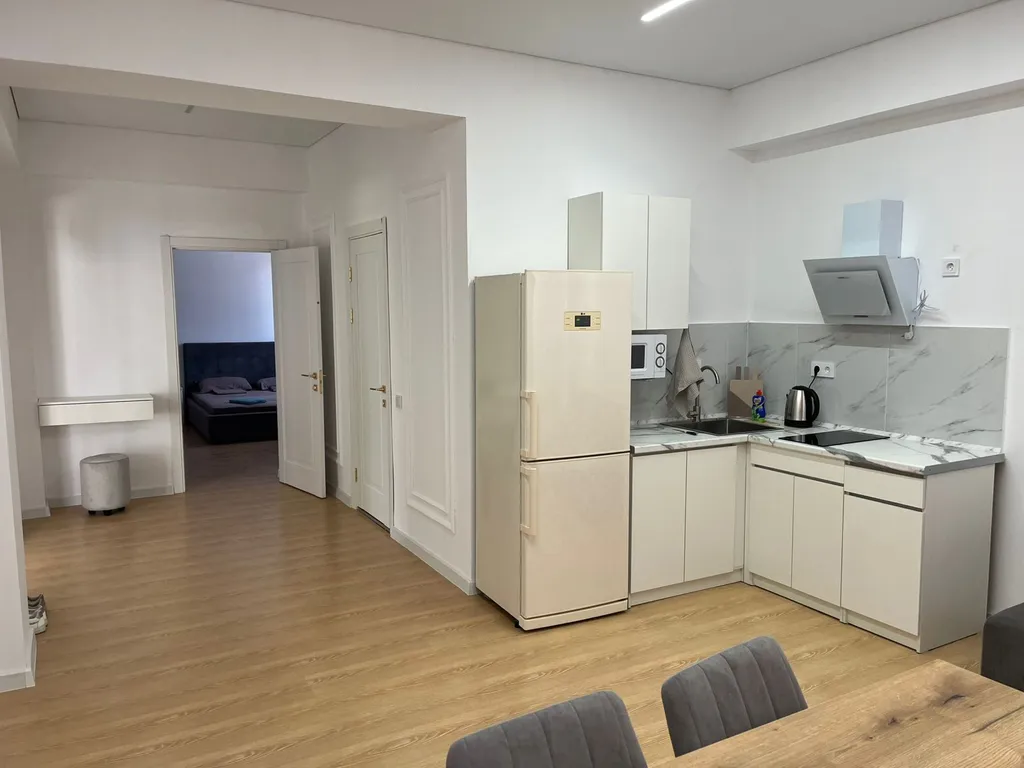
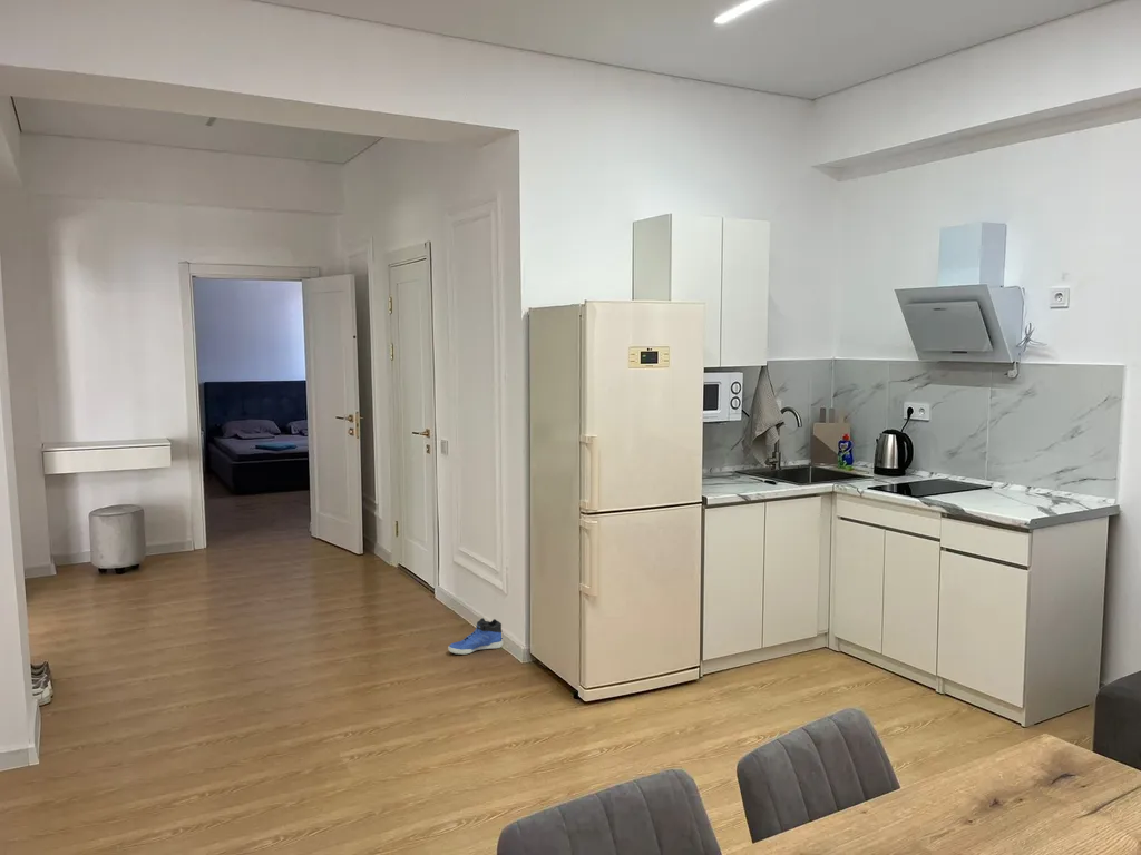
+ sneaker (475, 633)
